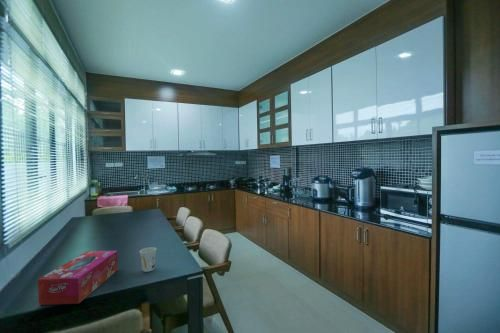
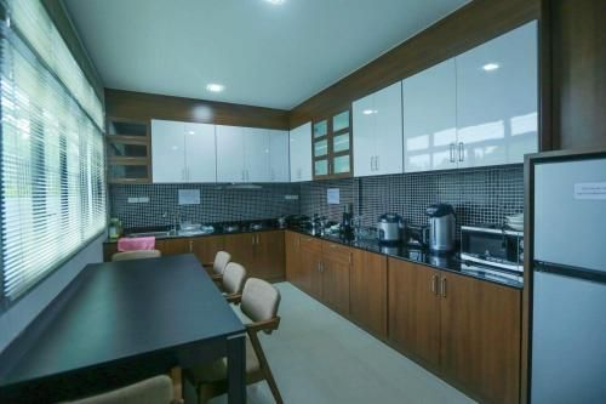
- tissue box (83, 274)
- cup (148, 259)
